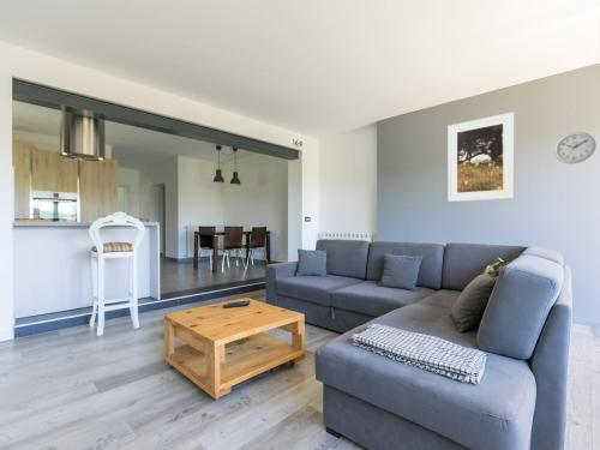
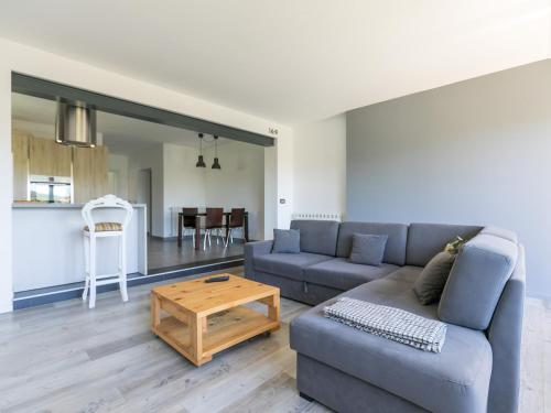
- wall clock (574, 148)
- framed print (479, 160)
